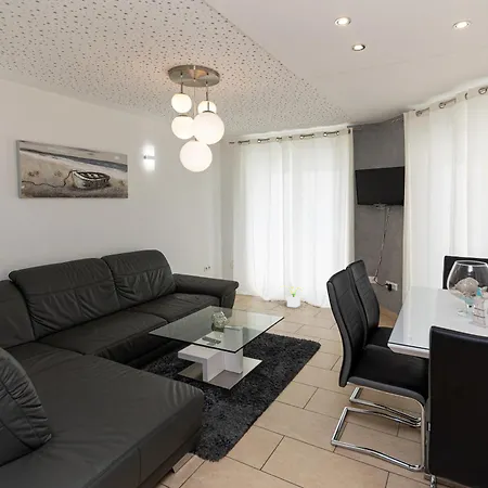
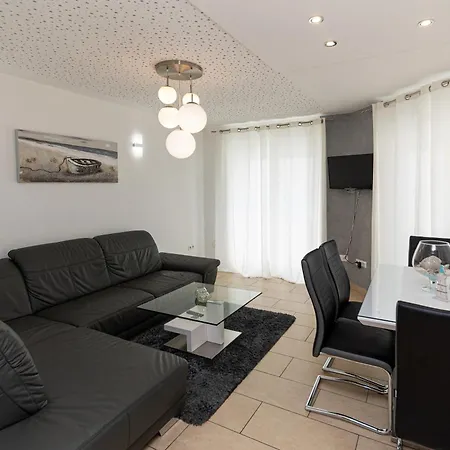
- potted plant (292, 295)
